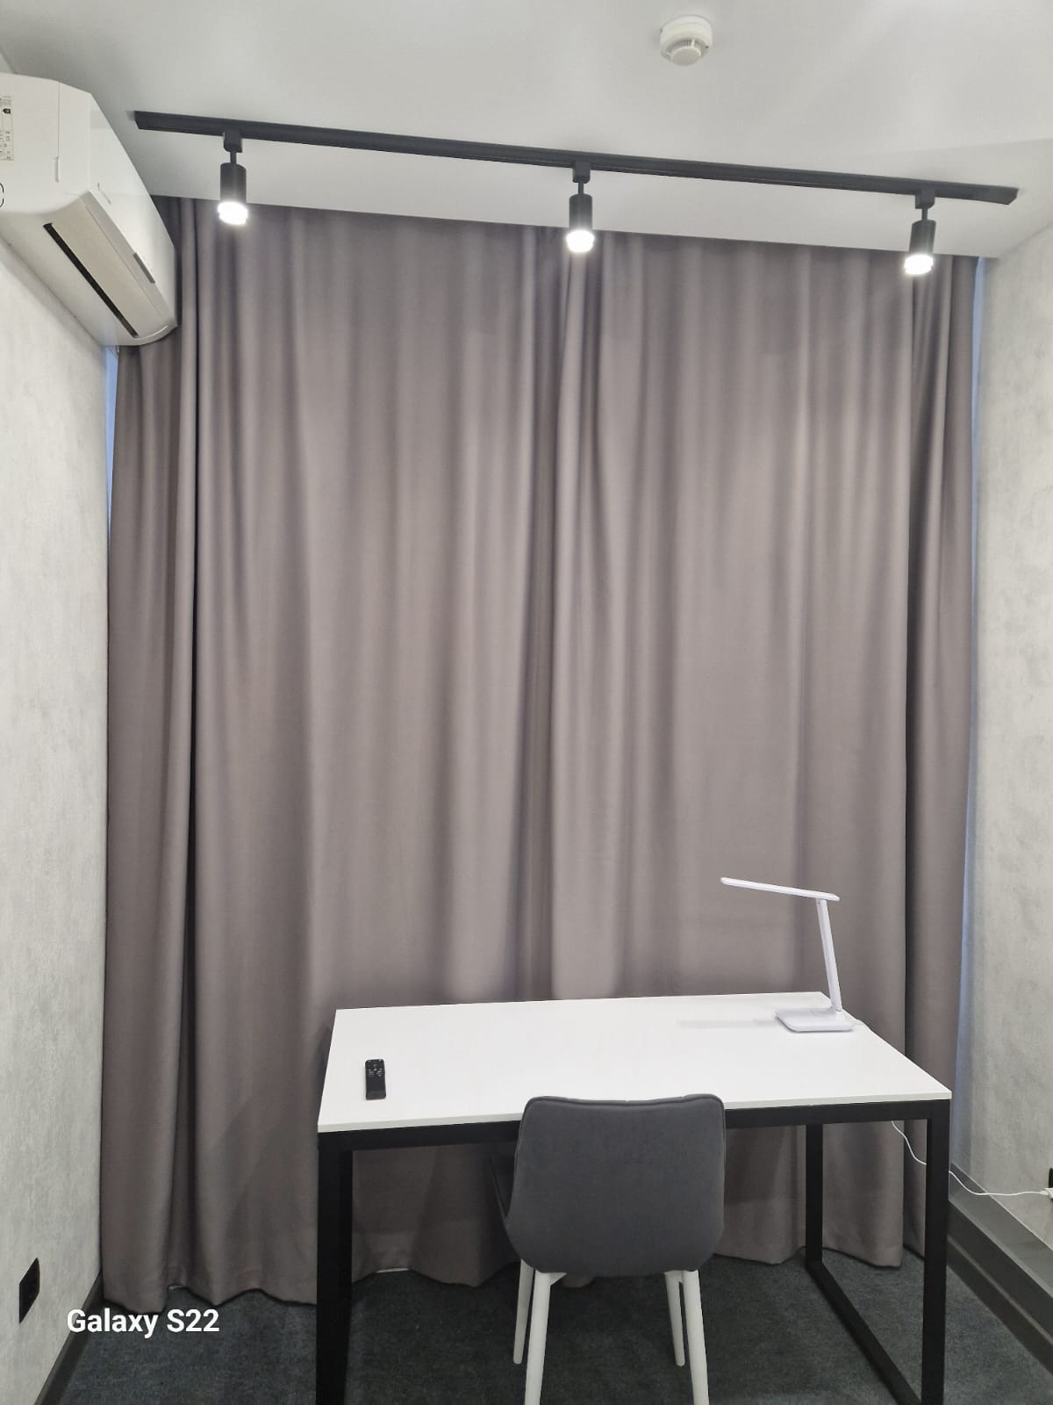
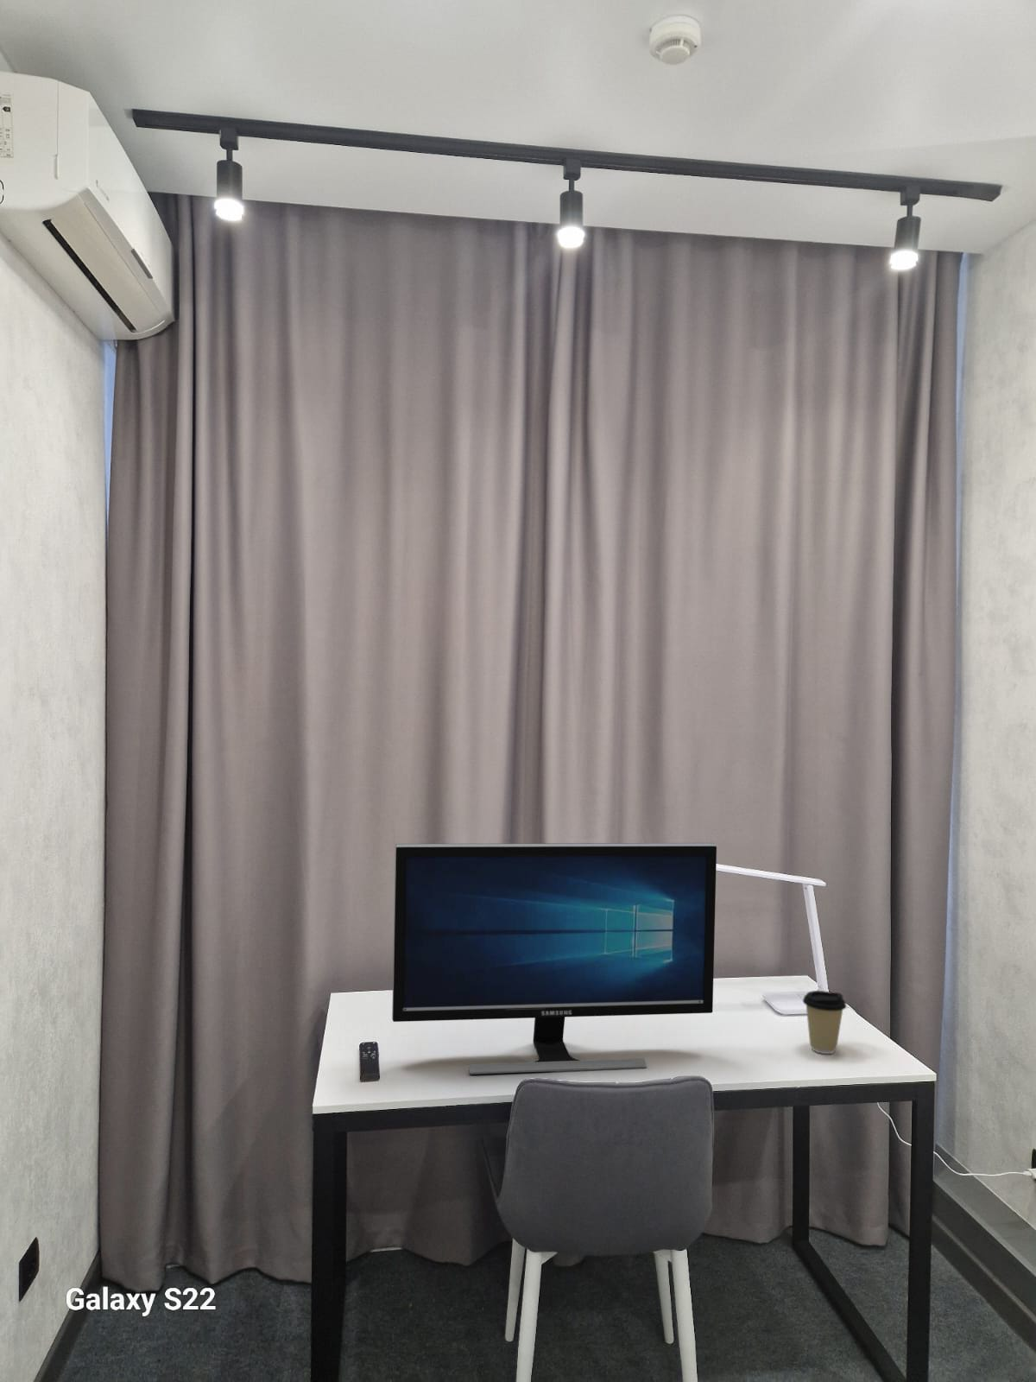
+ coffee cup (824, 1021)
+ computer monitor (555, 949)
